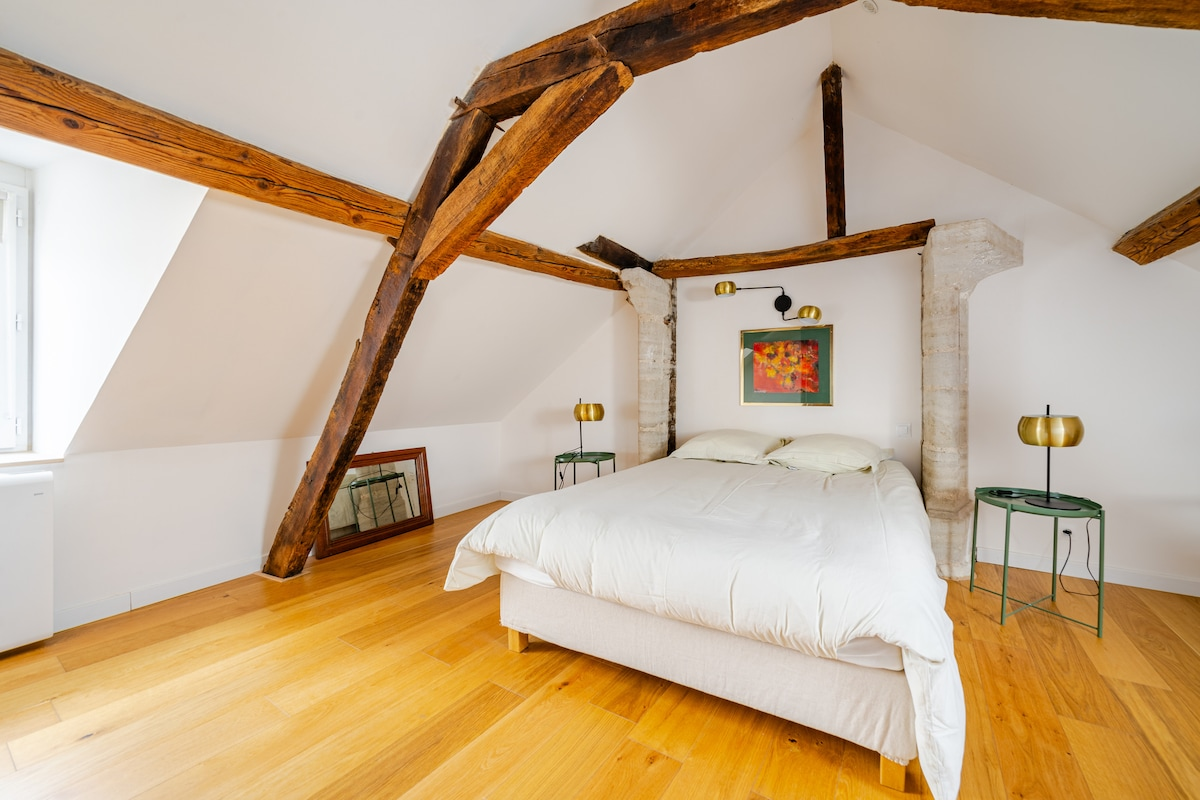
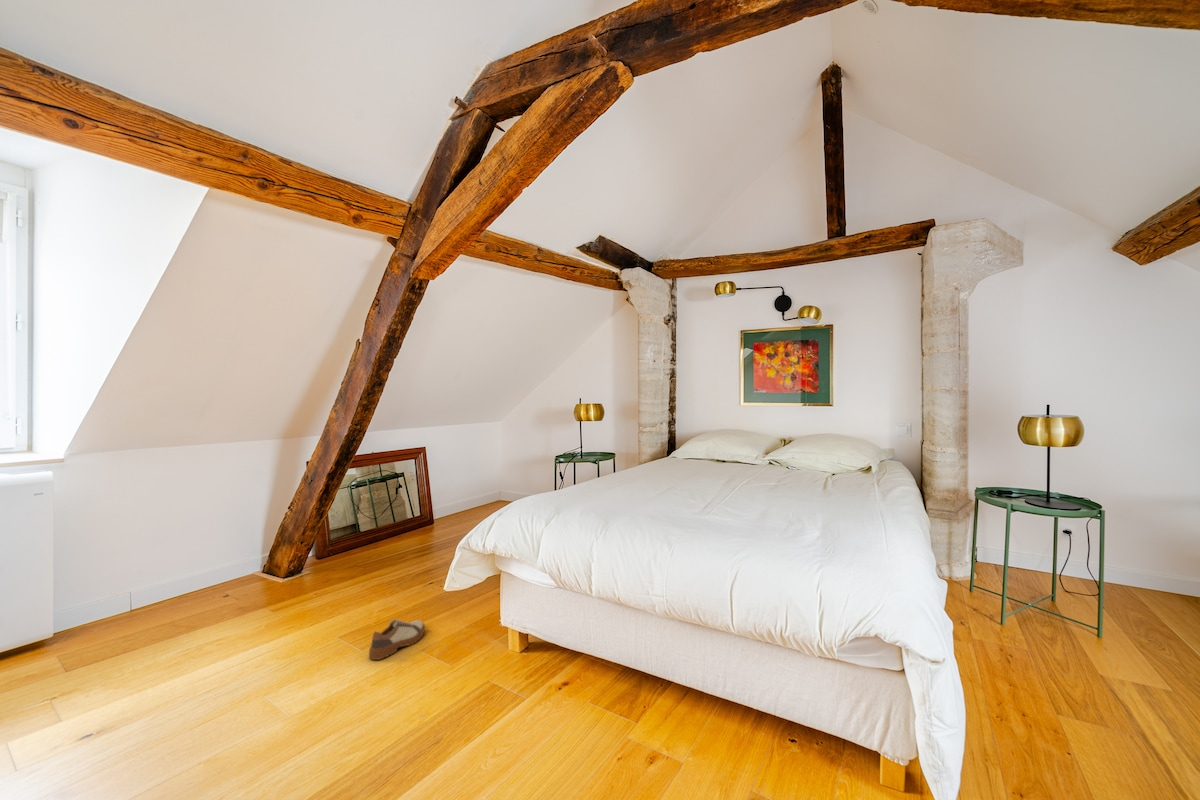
+ shoe (399, 631)
